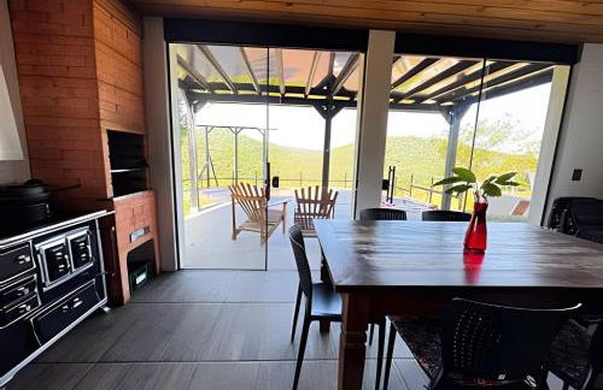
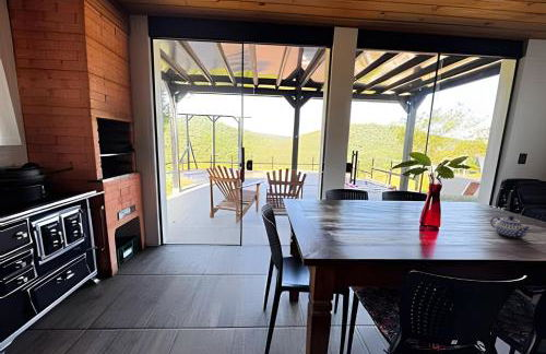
+ teapot (509, 225)
